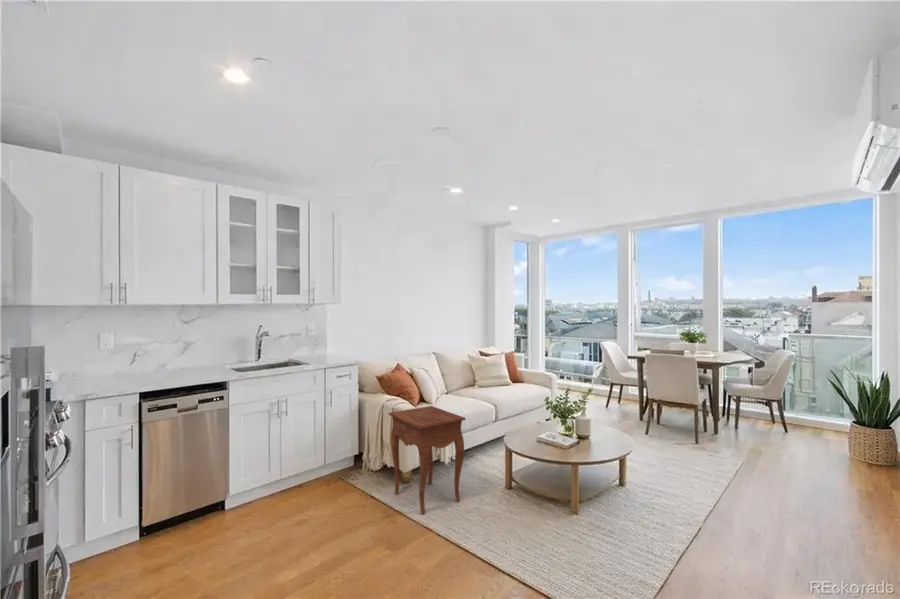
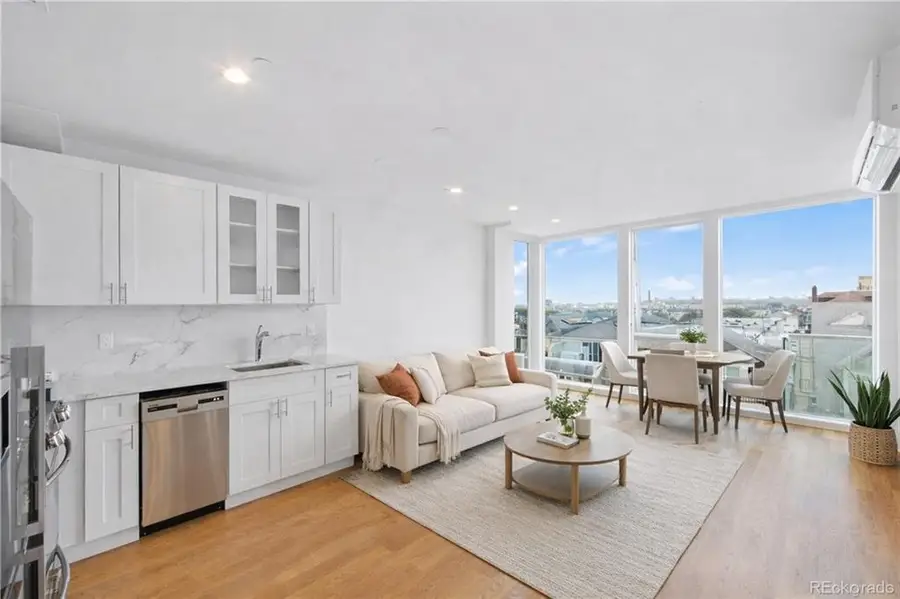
- side table (426, 456)
